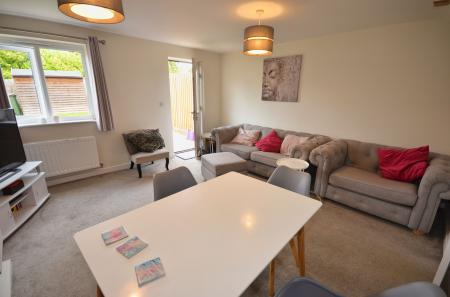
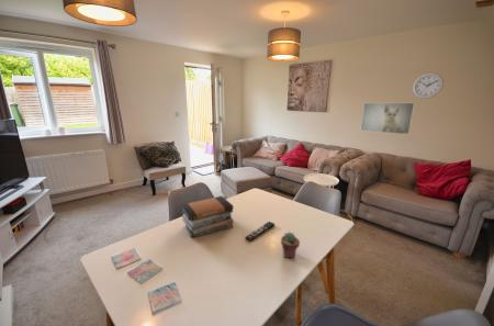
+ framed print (385, 117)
+ remote control (260, 231)
+ wall clock (427, 86)
+ book stack (207, 215)
+ potted succulent (290, 244)
